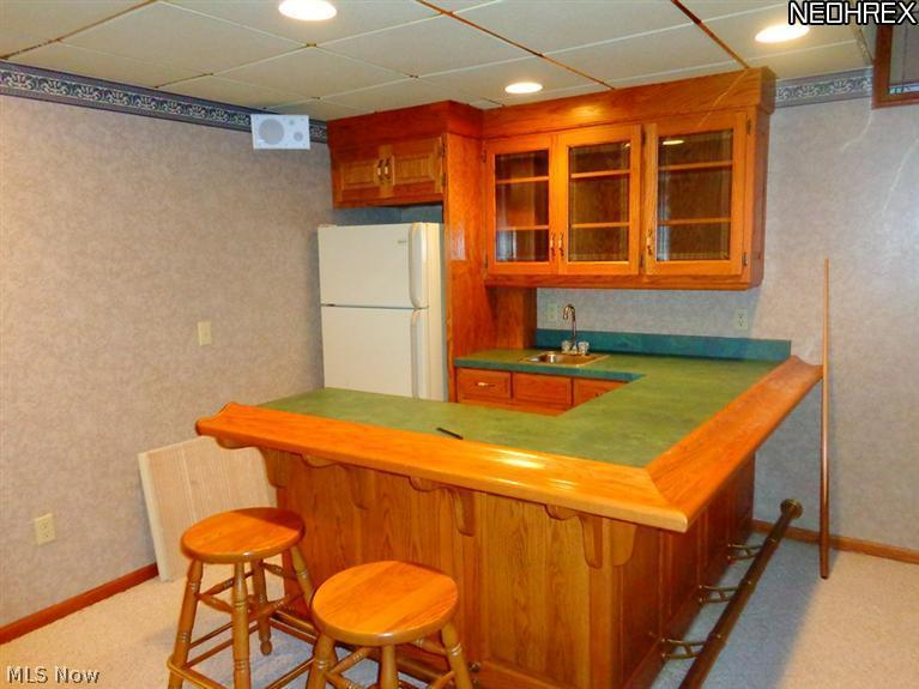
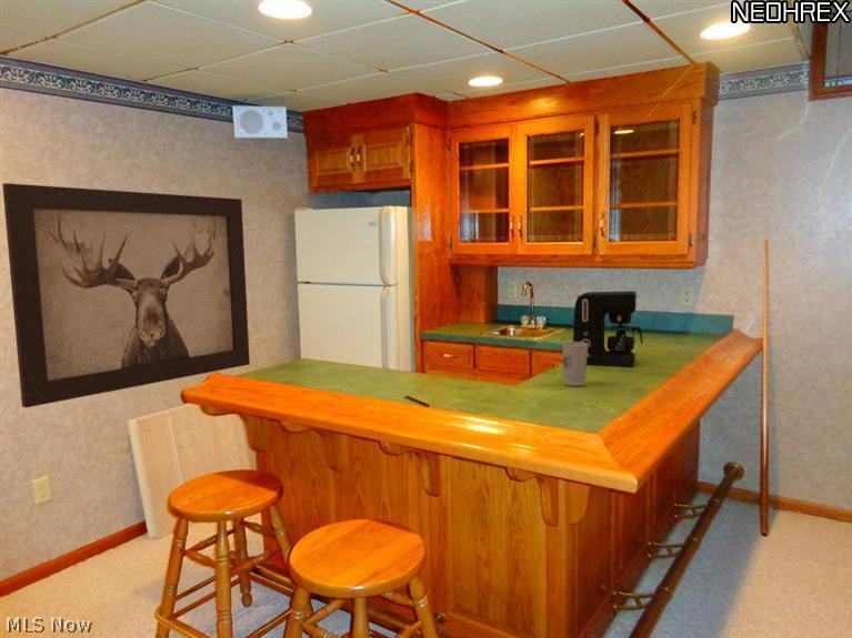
+ cup (574, 363)
+ wall art (146, 288)
+ coffee maker (610, 327)
